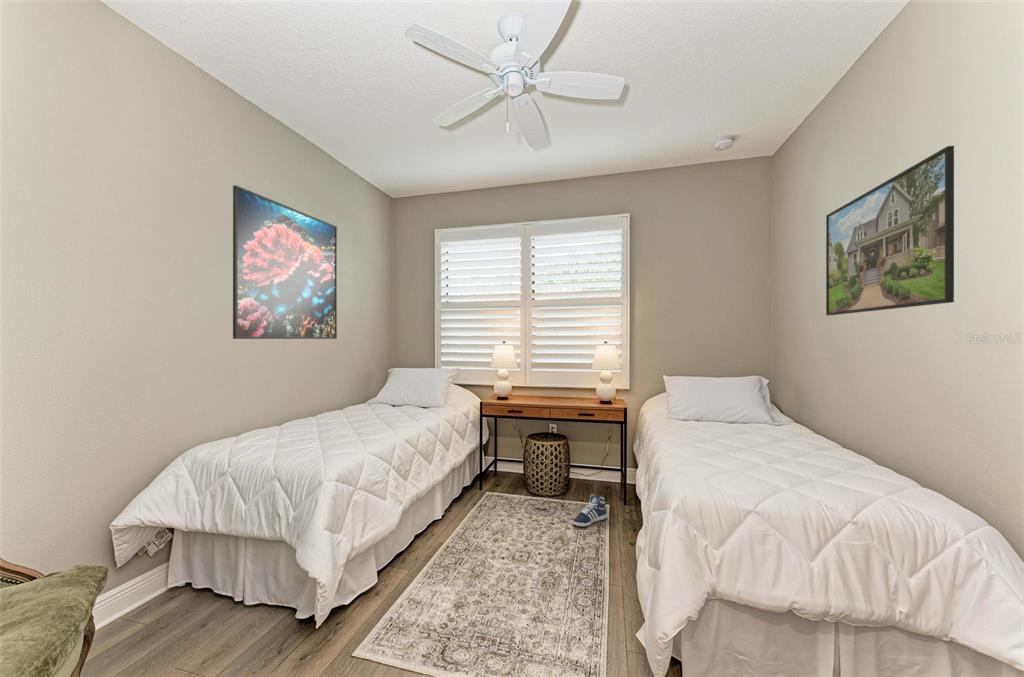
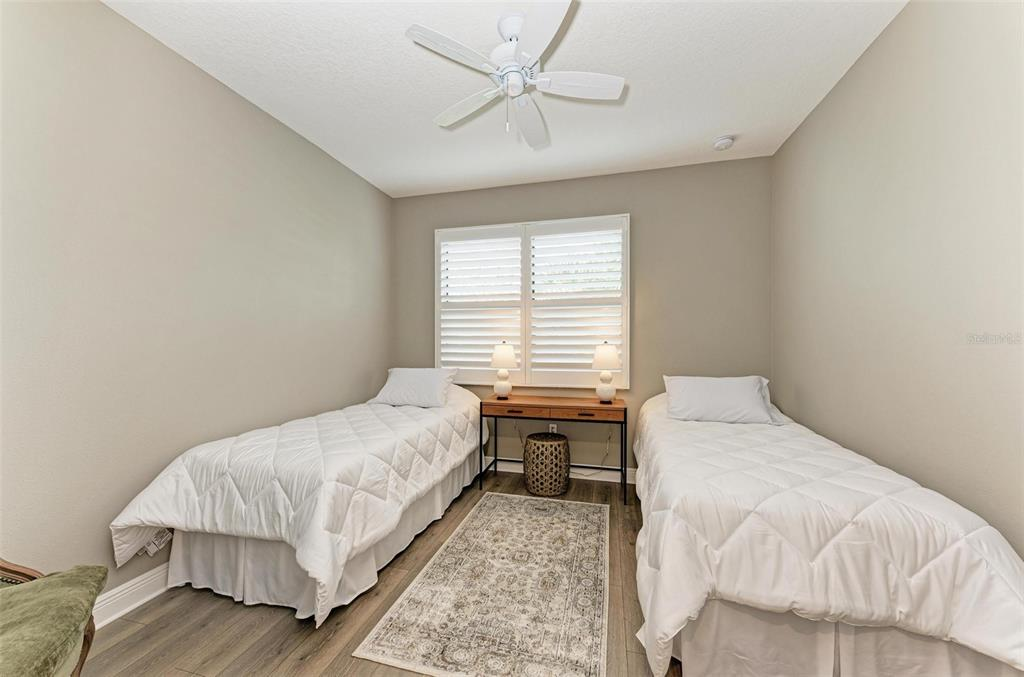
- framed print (292, 273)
- sneaker (589, 509)
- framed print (875, 249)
